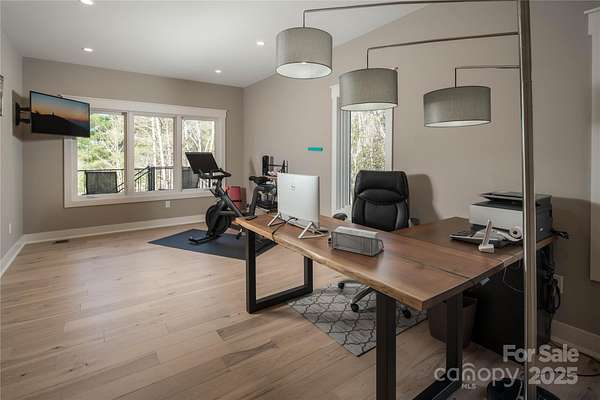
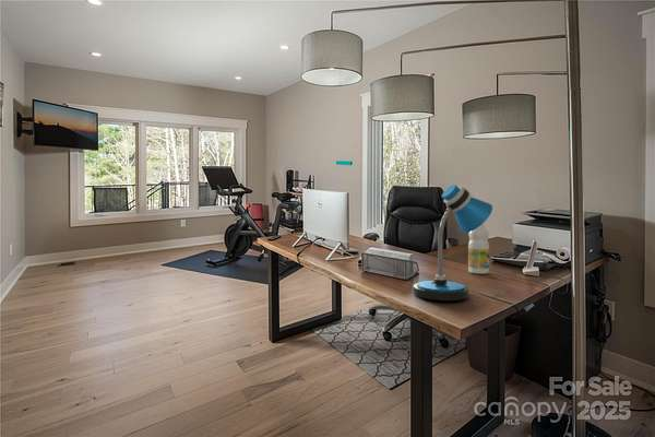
+ desk lamp (441, 238)
+ bottle (478, 244)
